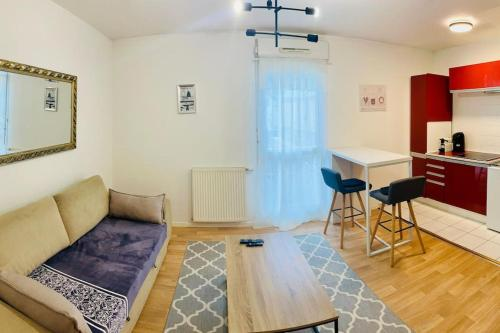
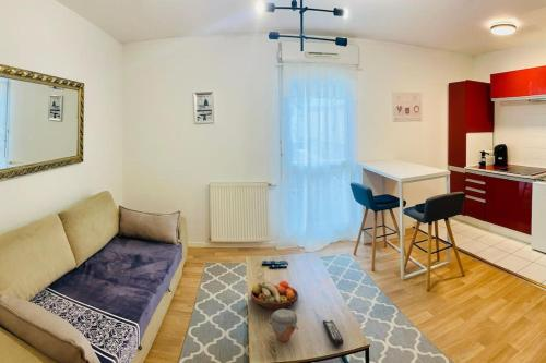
+ remote control (332, 330)
+ jar (283, 325)
+ fruit bowl (274, 291)
